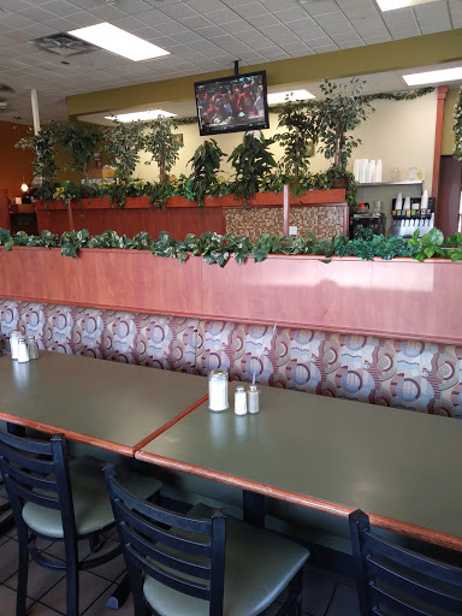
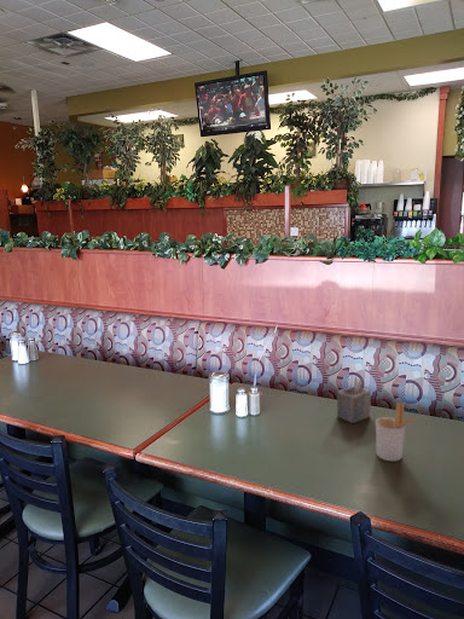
+ utensil holder (396, 433)
+ napkin holder (353, 399)
